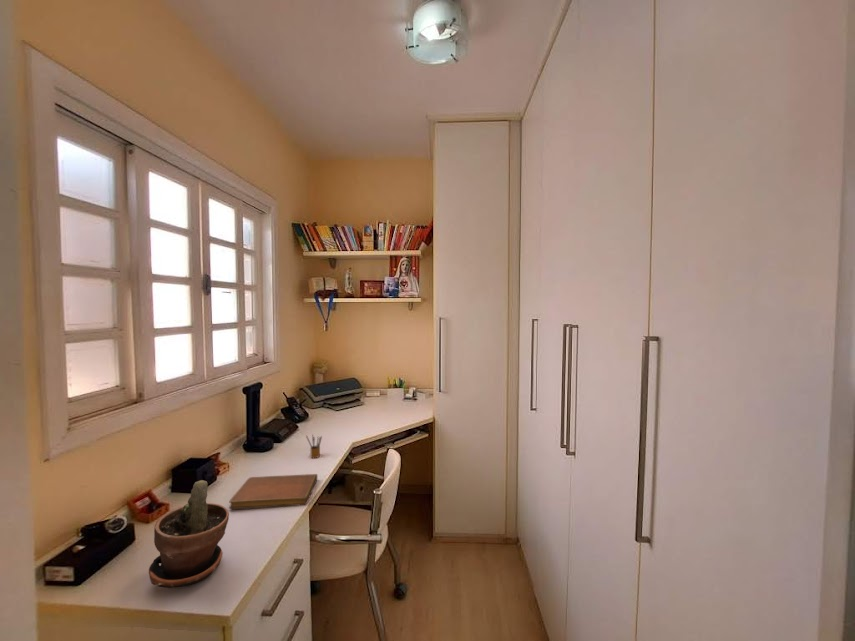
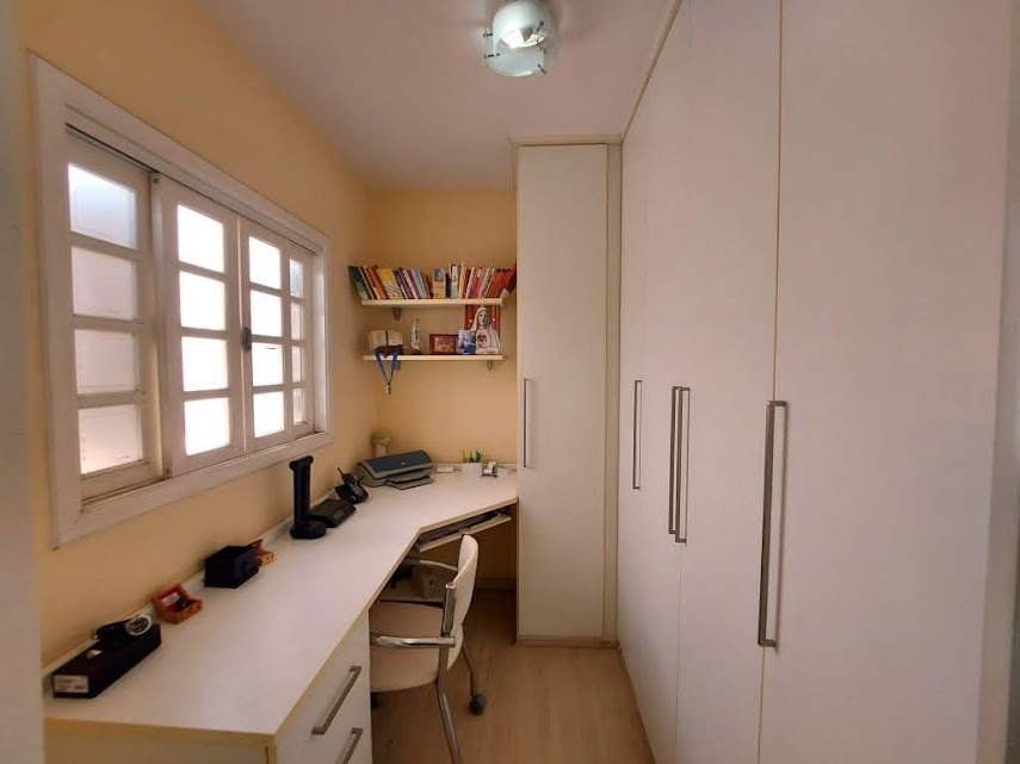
- notebook (276, 489)
- potted plant (190, 523)
- pencil box (313, 445)
